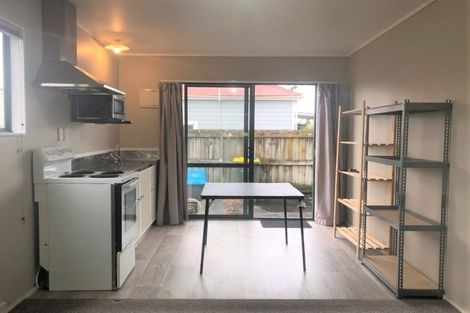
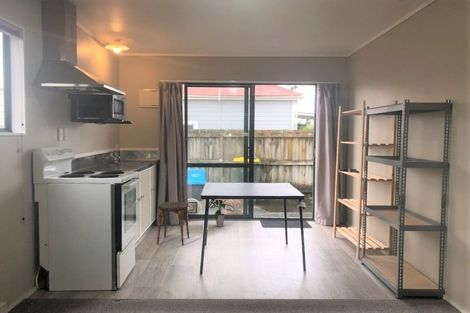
+ stool (180, 222)
+ indoor plant (219, 204)
